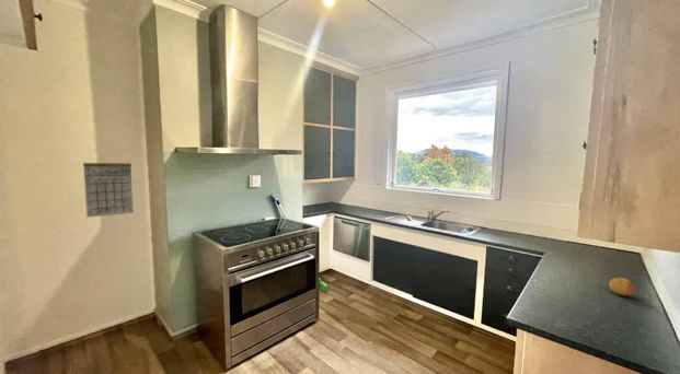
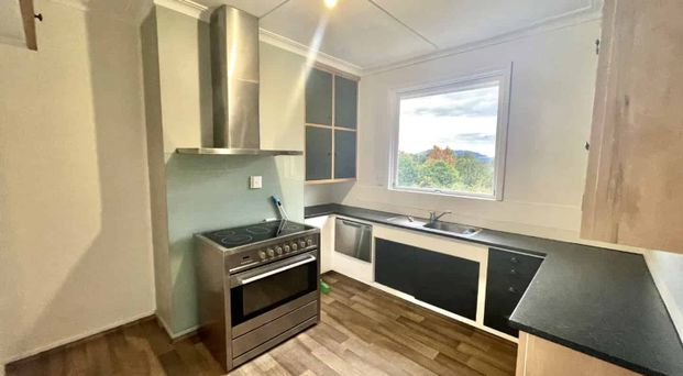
- fruit (621, 285)
- calendar (108, 183)
